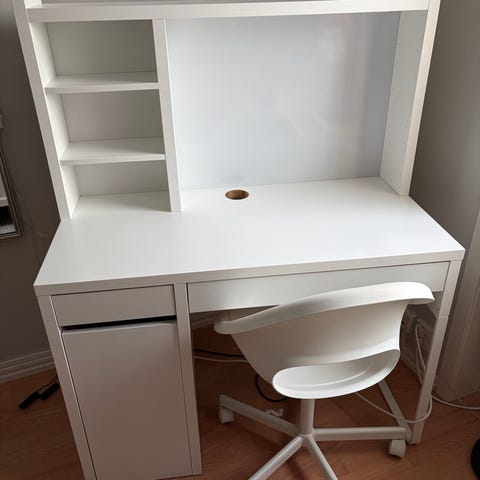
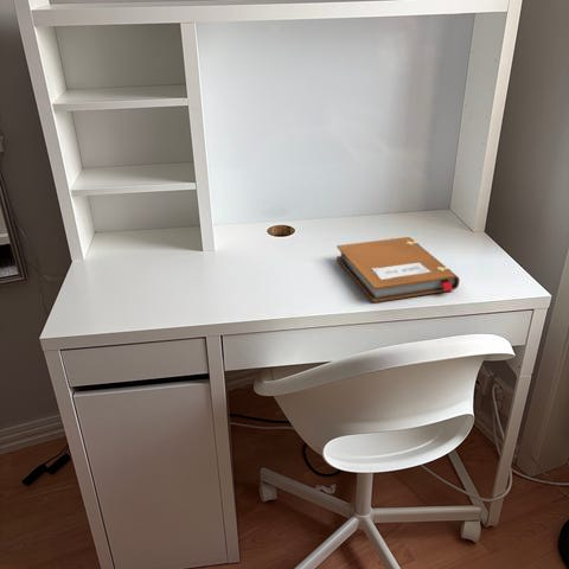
+ notebook (396, 267)
